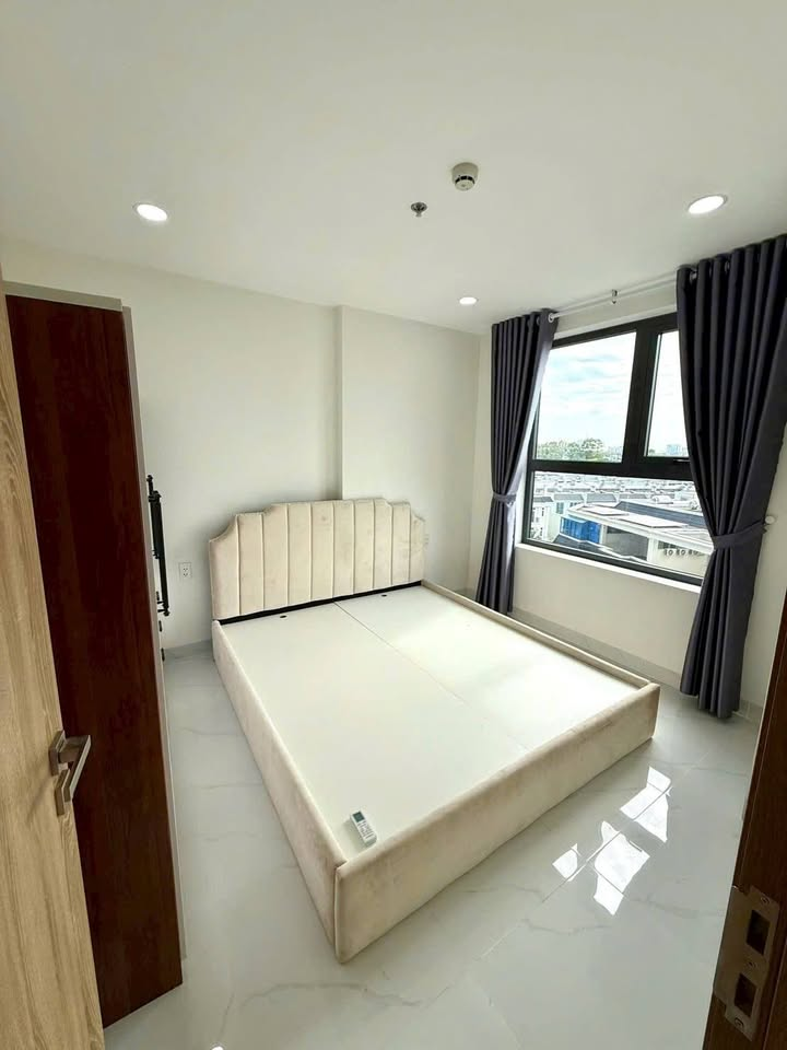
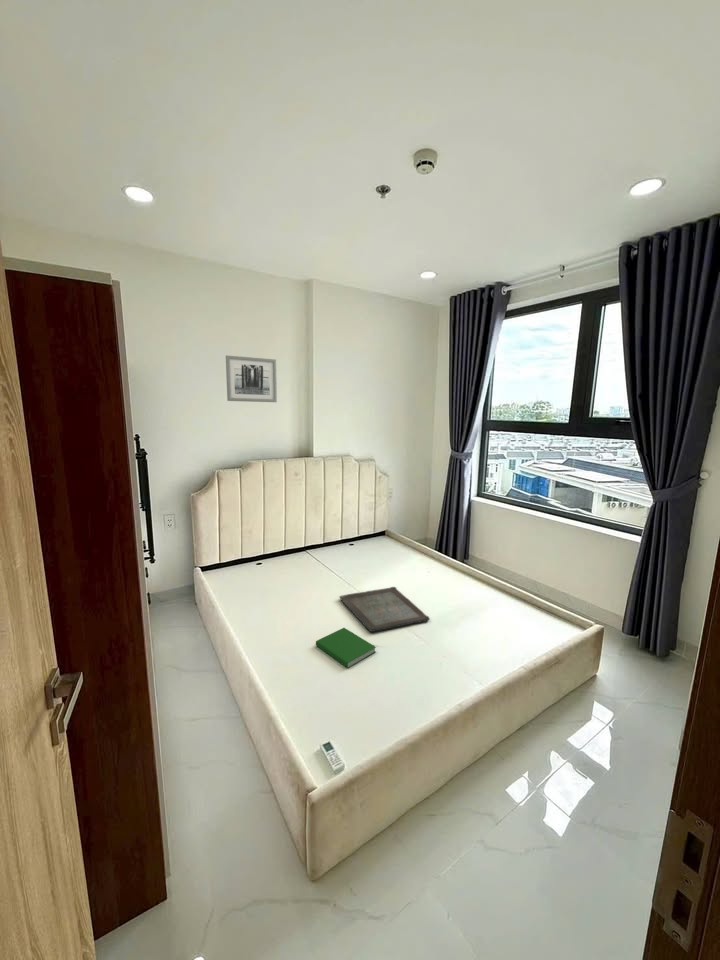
+ wall art (252, 379)
+ hardcover book (345, 646)
+ serving tray (382, 607)
